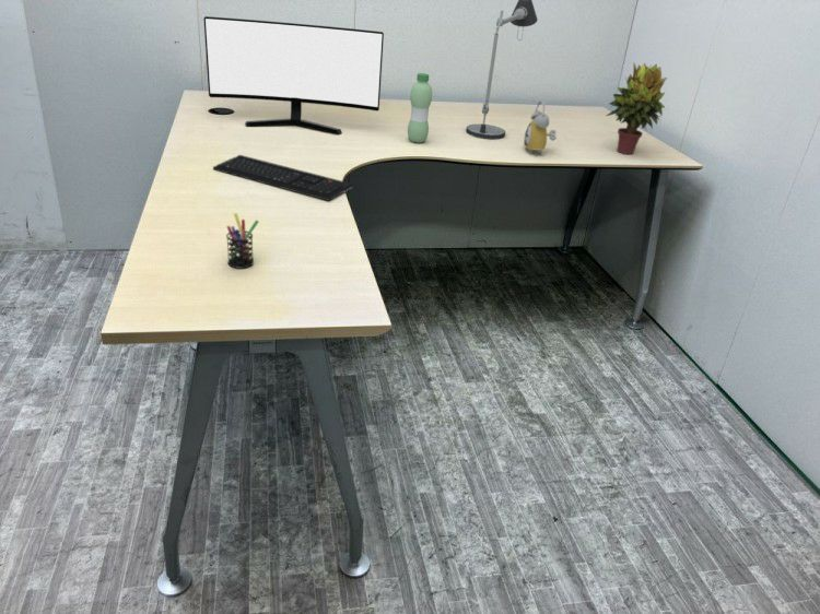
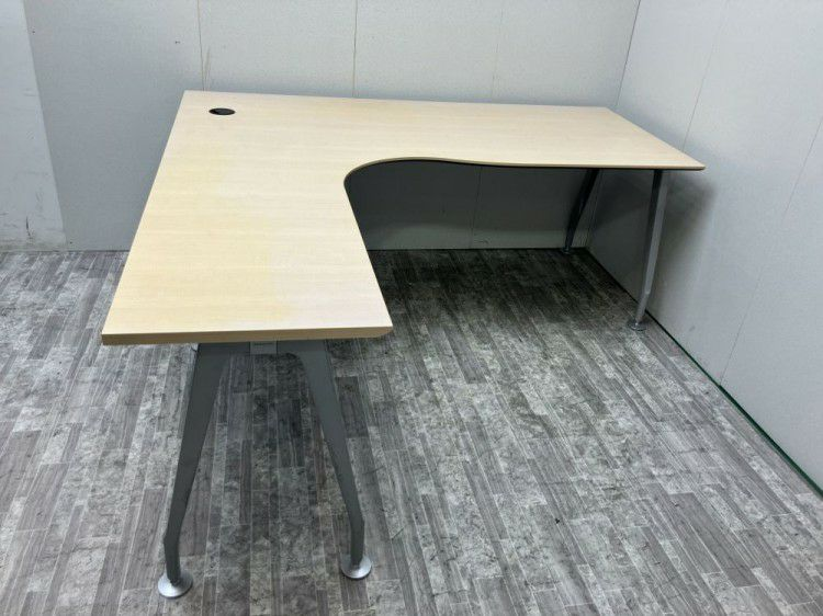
- potted plant (637, 109)
- alarm clock (542, 127)
- monitor (294, 76)
- desk lamp (494, 59)
- pen holder (243, 239)
- keyboard (282, 175)
- water bottle (420, 108)
